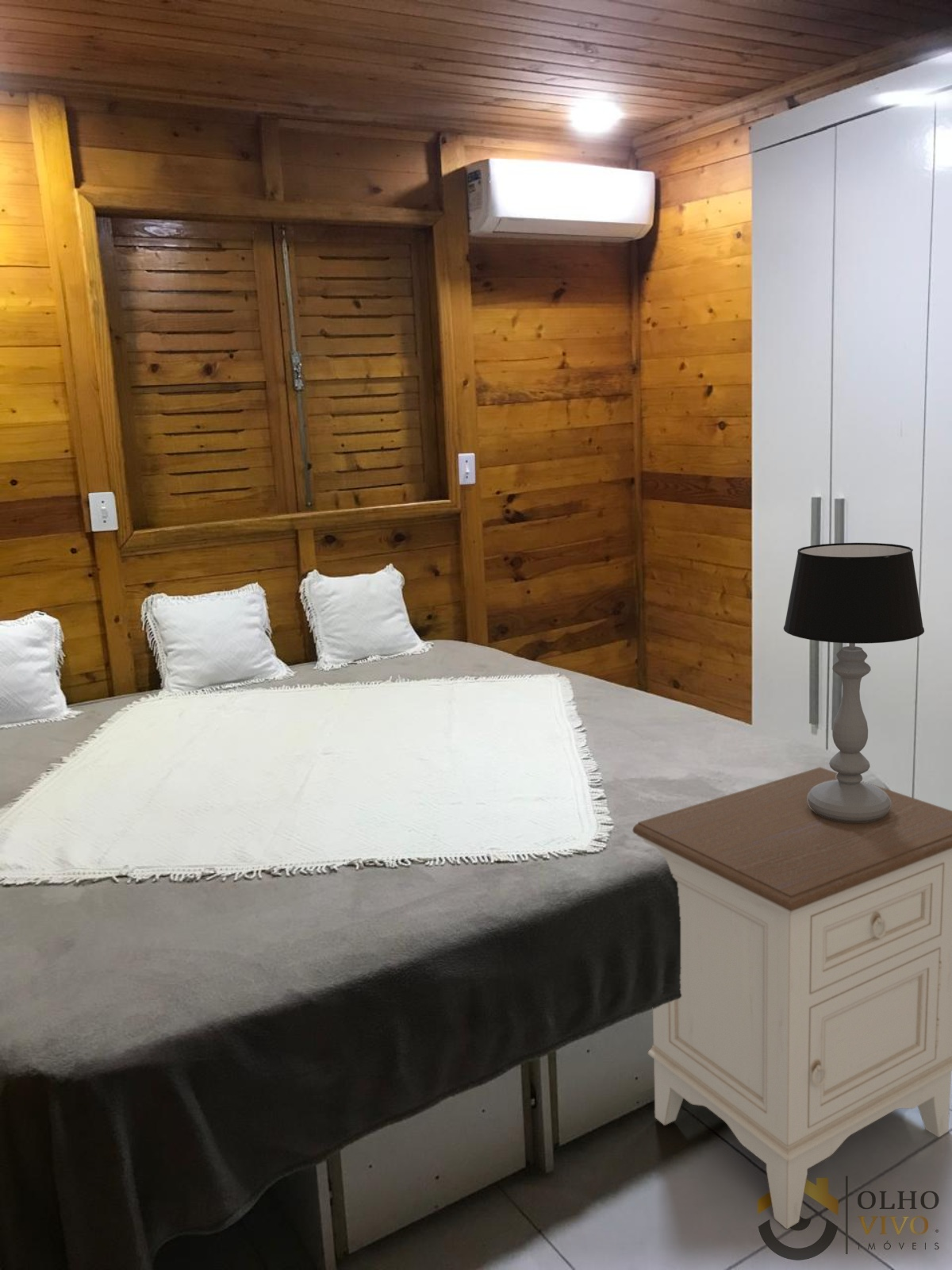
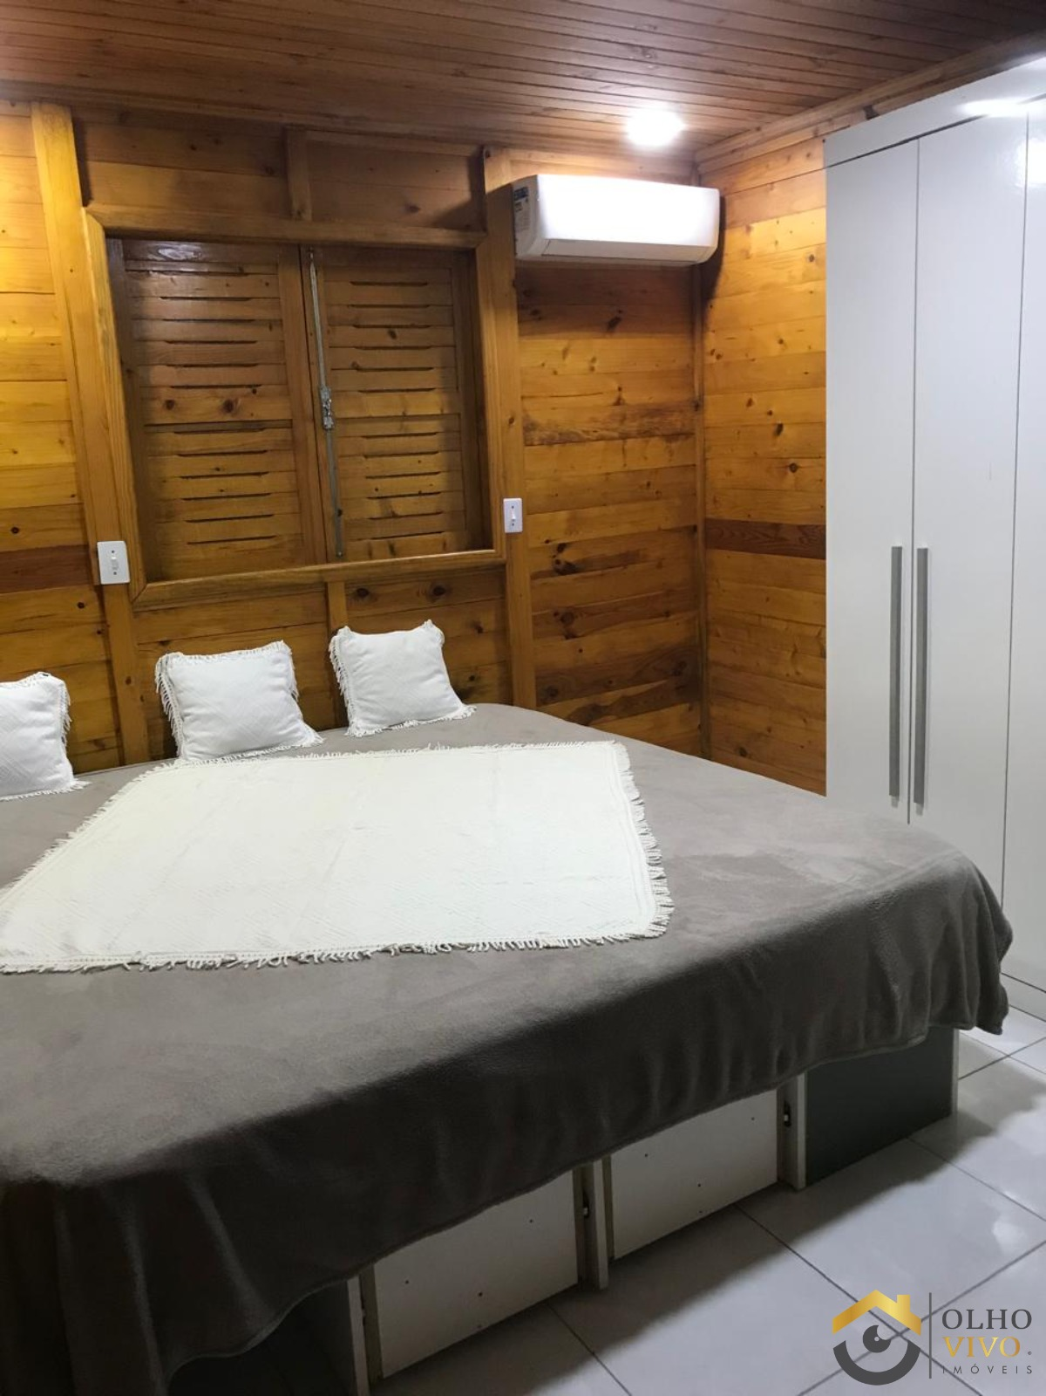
- table lamp (851, 683)
- nightstand (808, 981)
